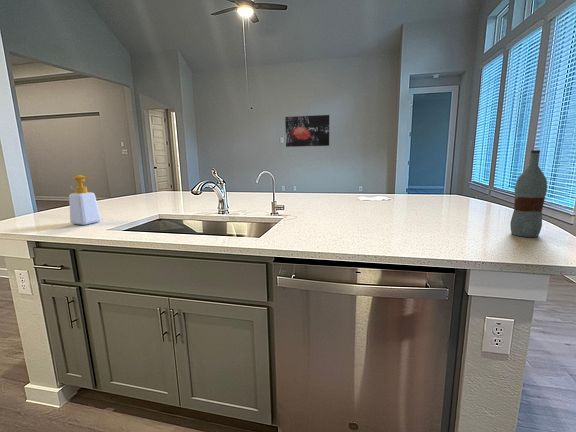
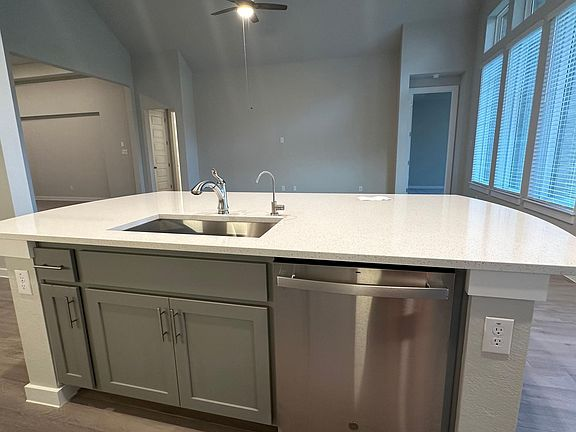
- soap bottle (86, 199)
- bottle (529, 193)
- wall art (307, 131)
